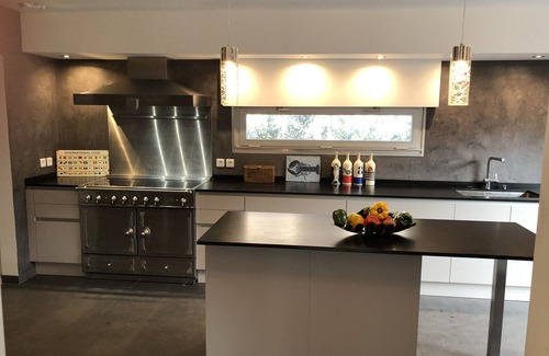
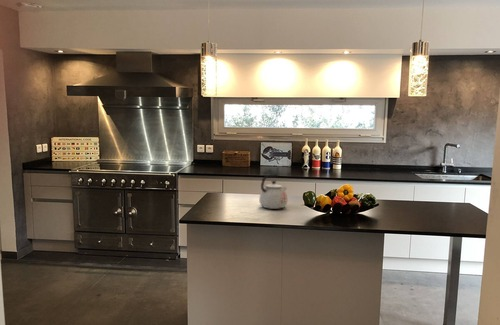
+ kettle (273, 190)
